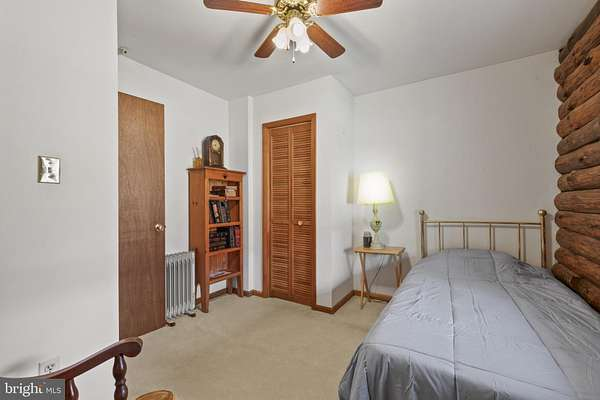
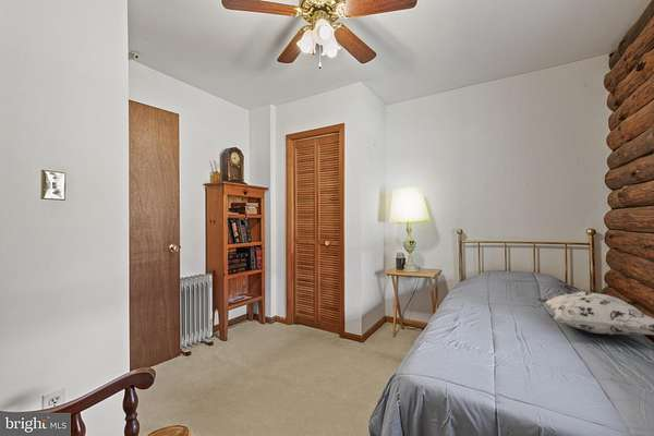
+ decorative pillow (594, 312)
